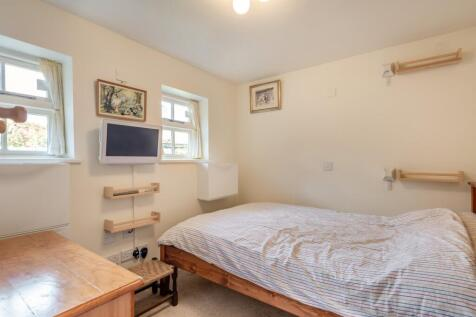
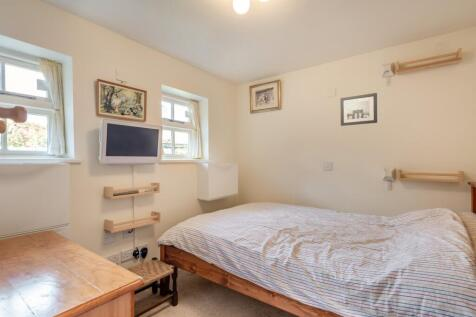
+ wall art (358, 110)
